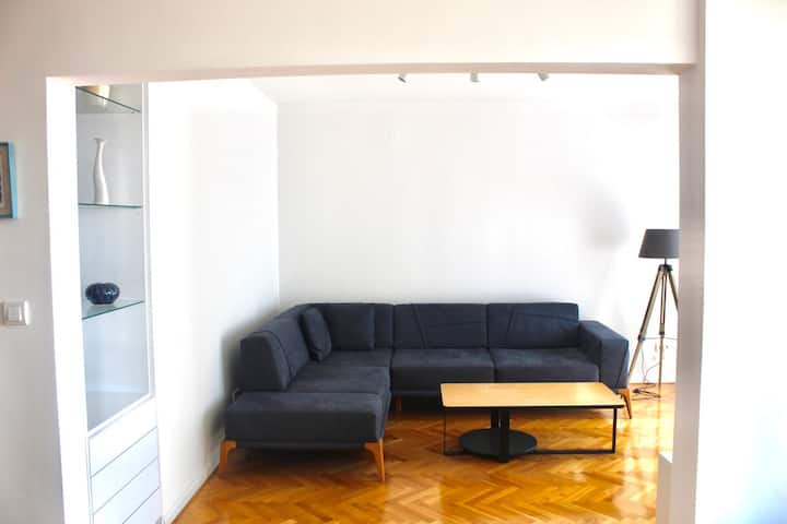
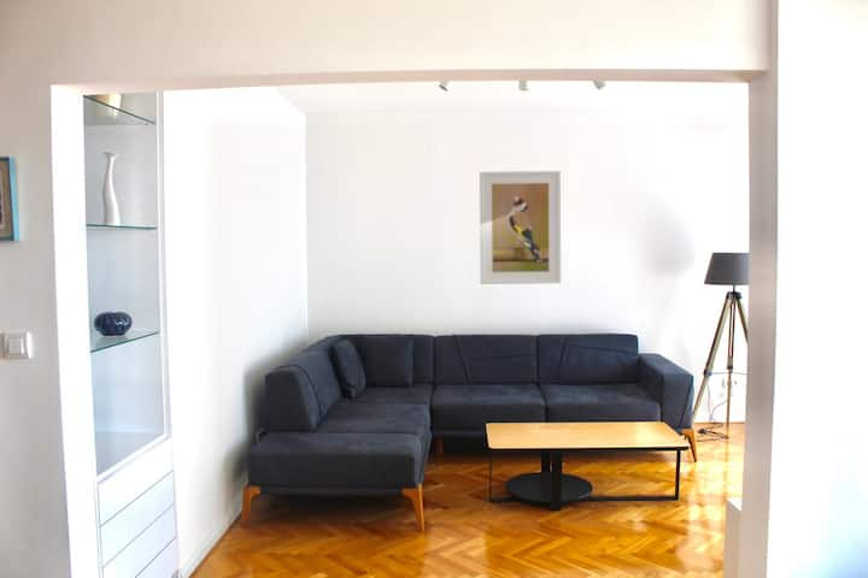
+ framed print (520, 228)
